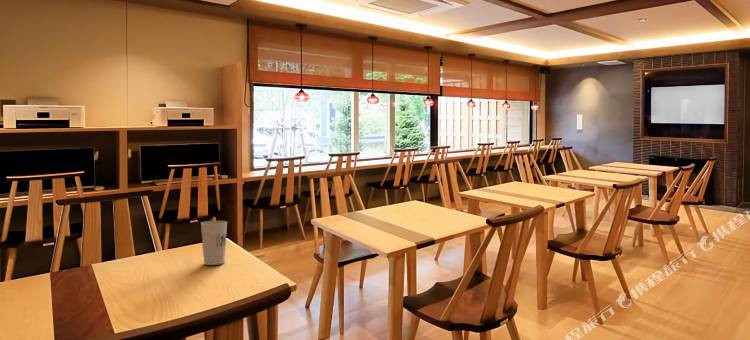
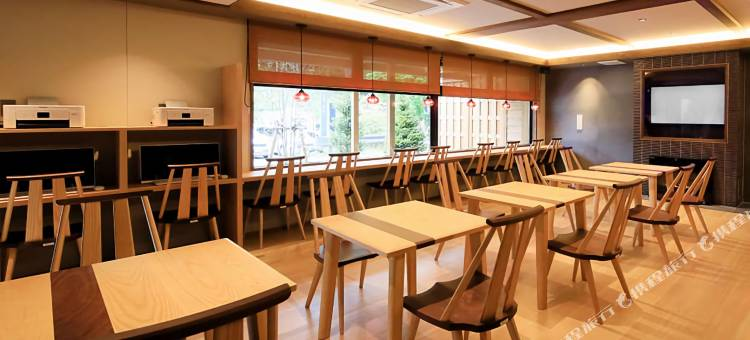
- cup (214, 242)
